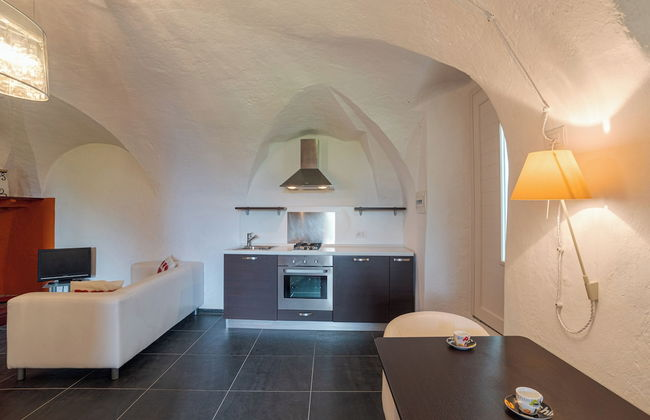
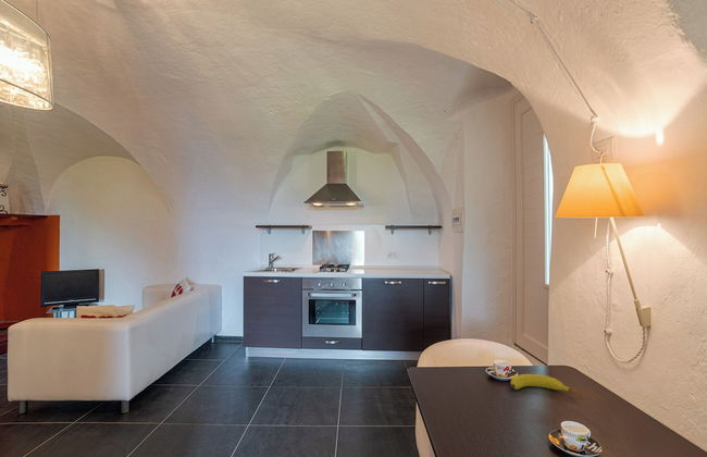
+ fruit (538, 385)
